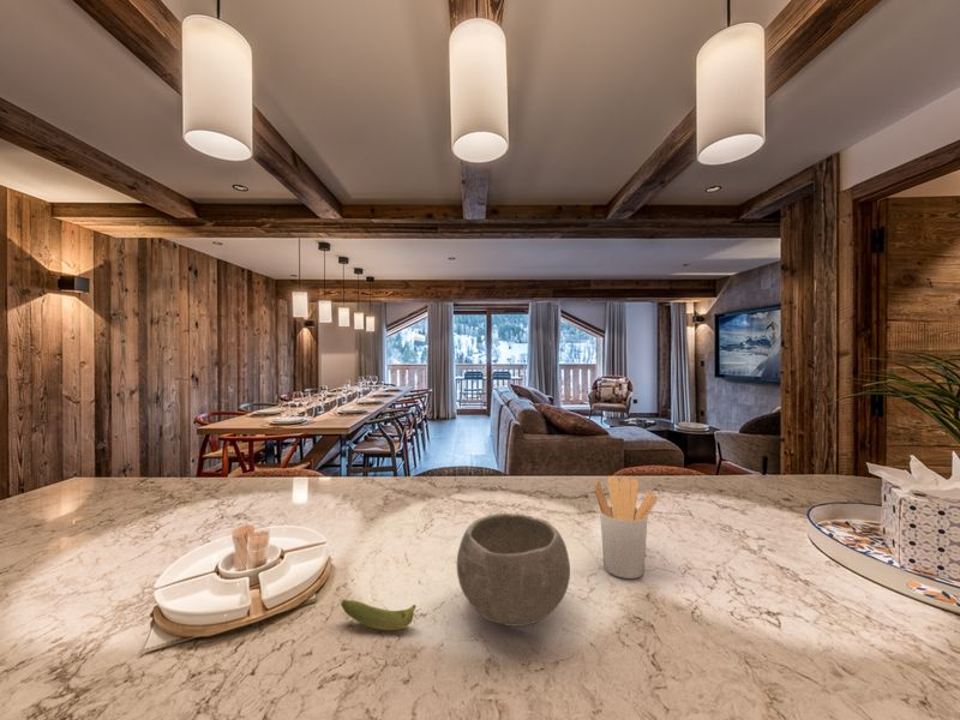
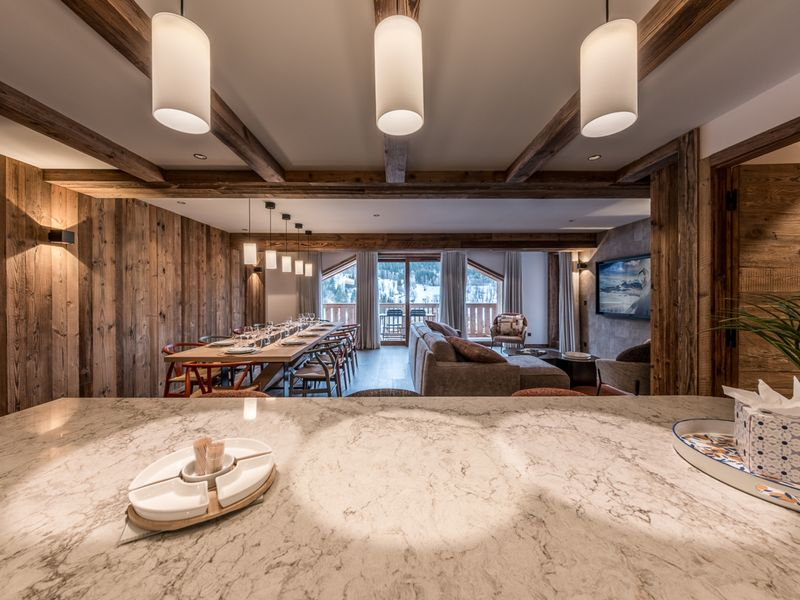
- banana (377, 614)
- utensil holder (623, 521)
- bowl (512, 571)
